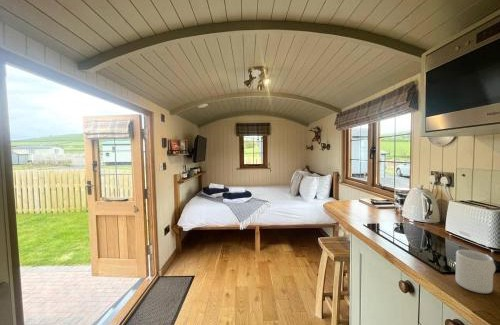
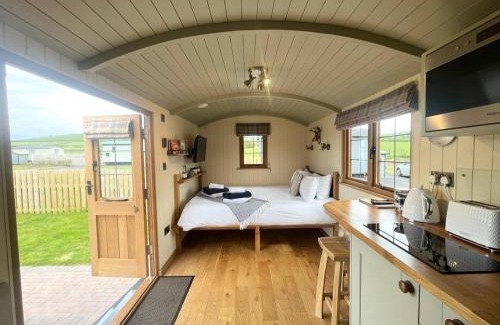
- mug (477, 270)
